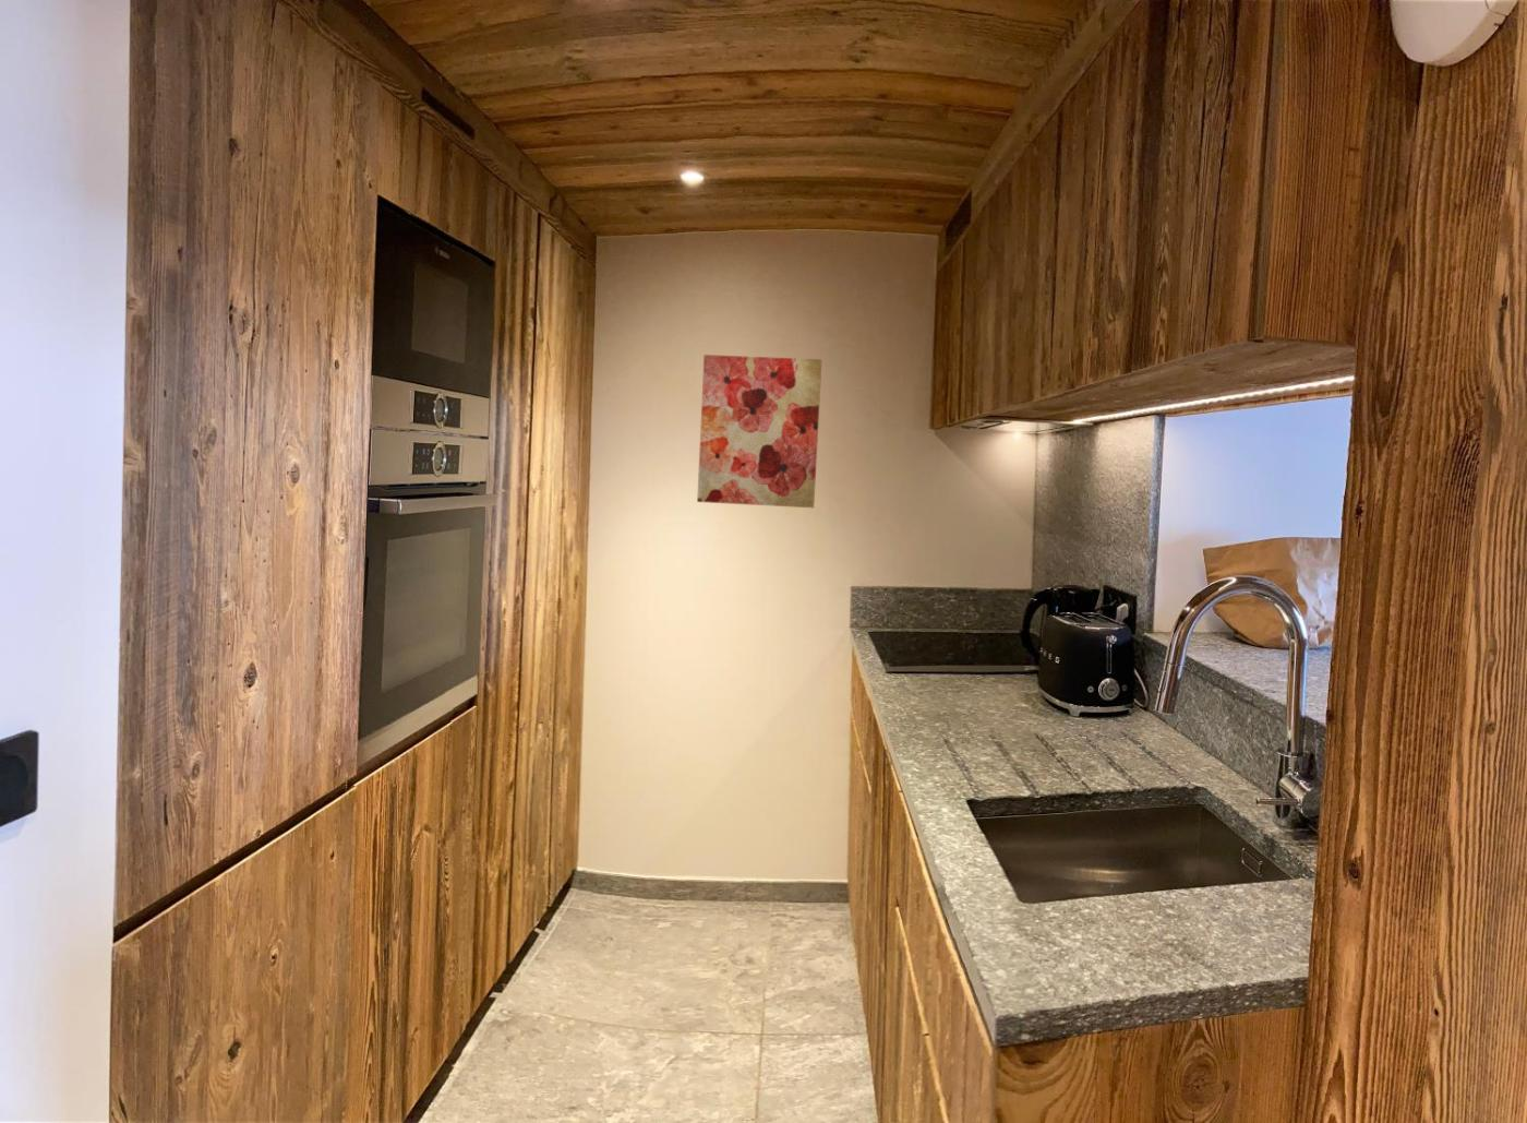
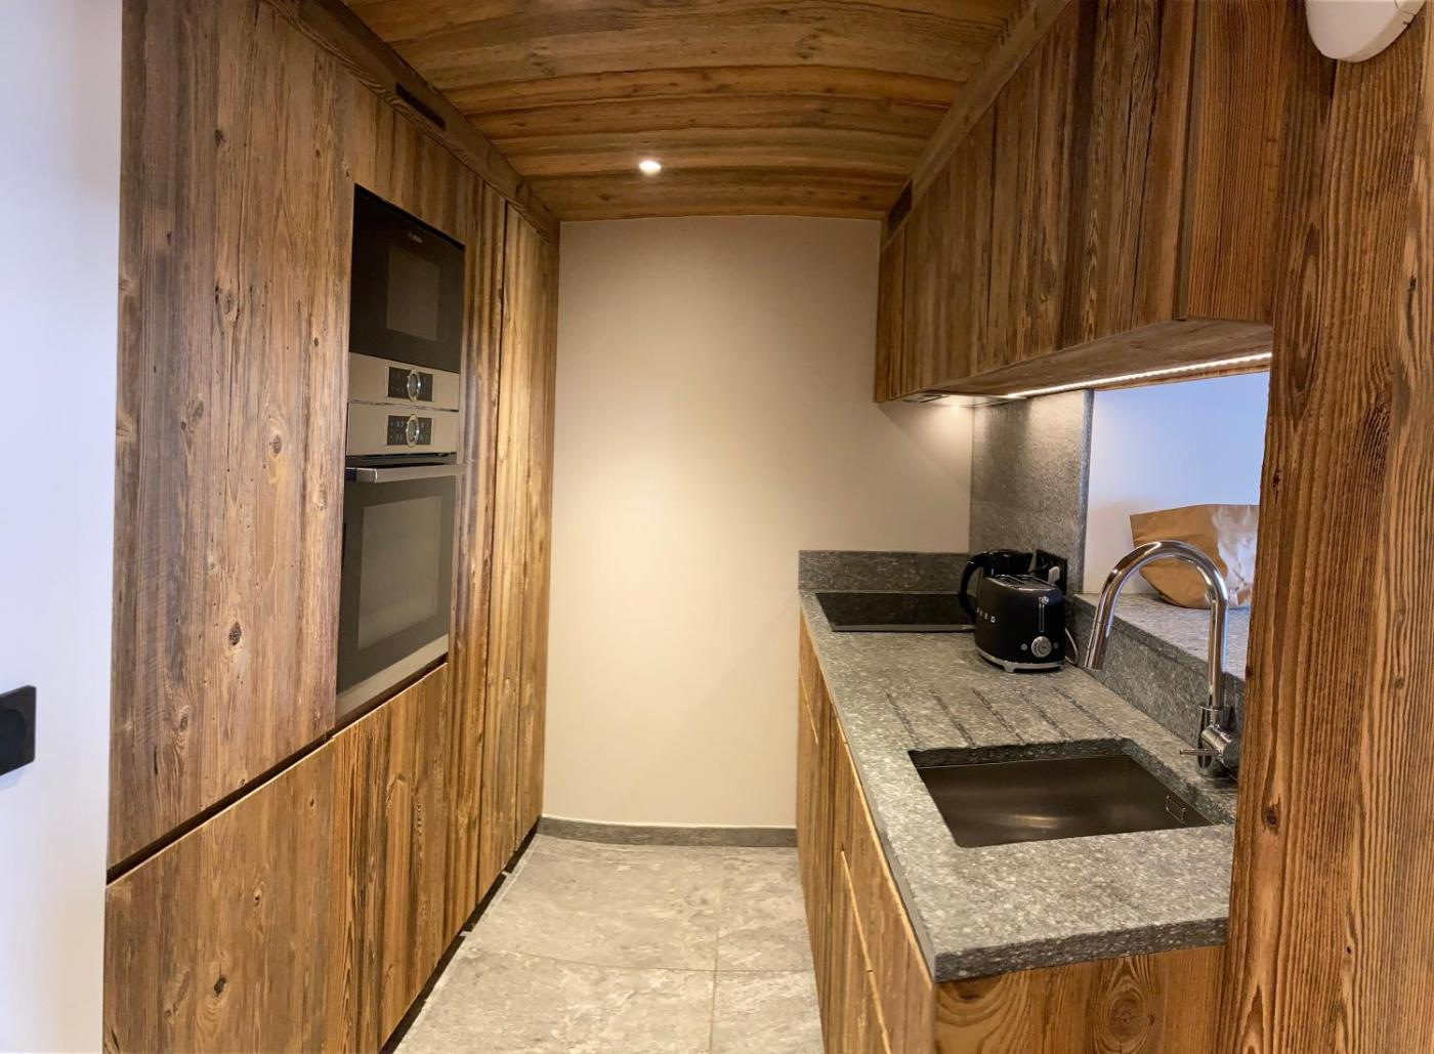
- wall art (759, 432)
